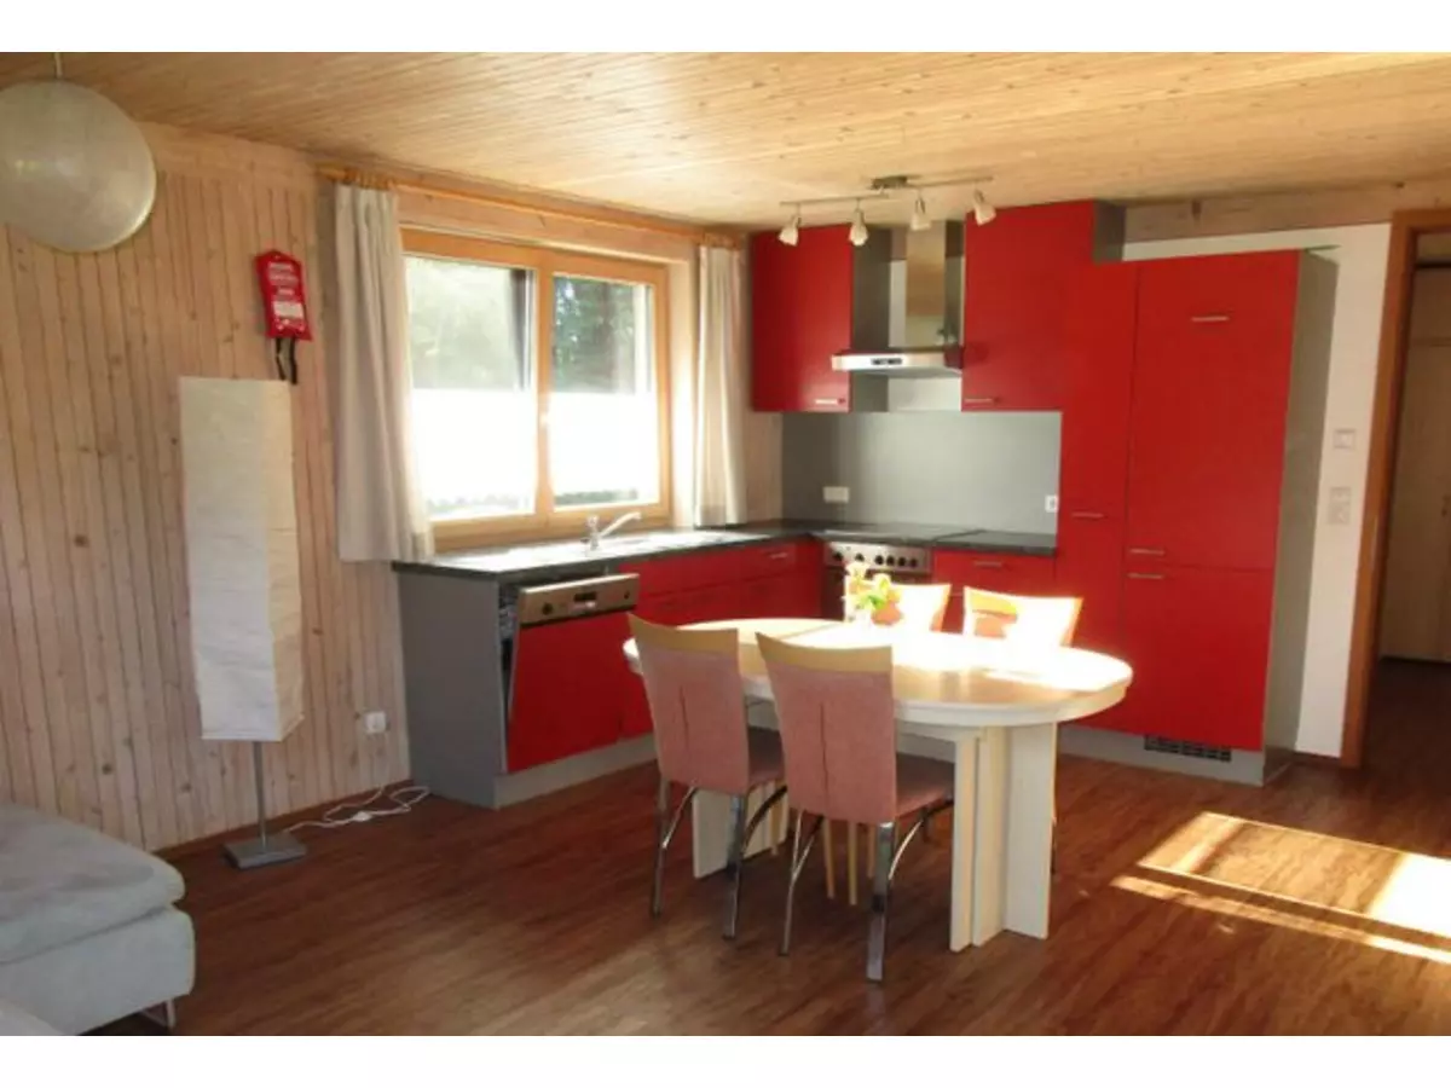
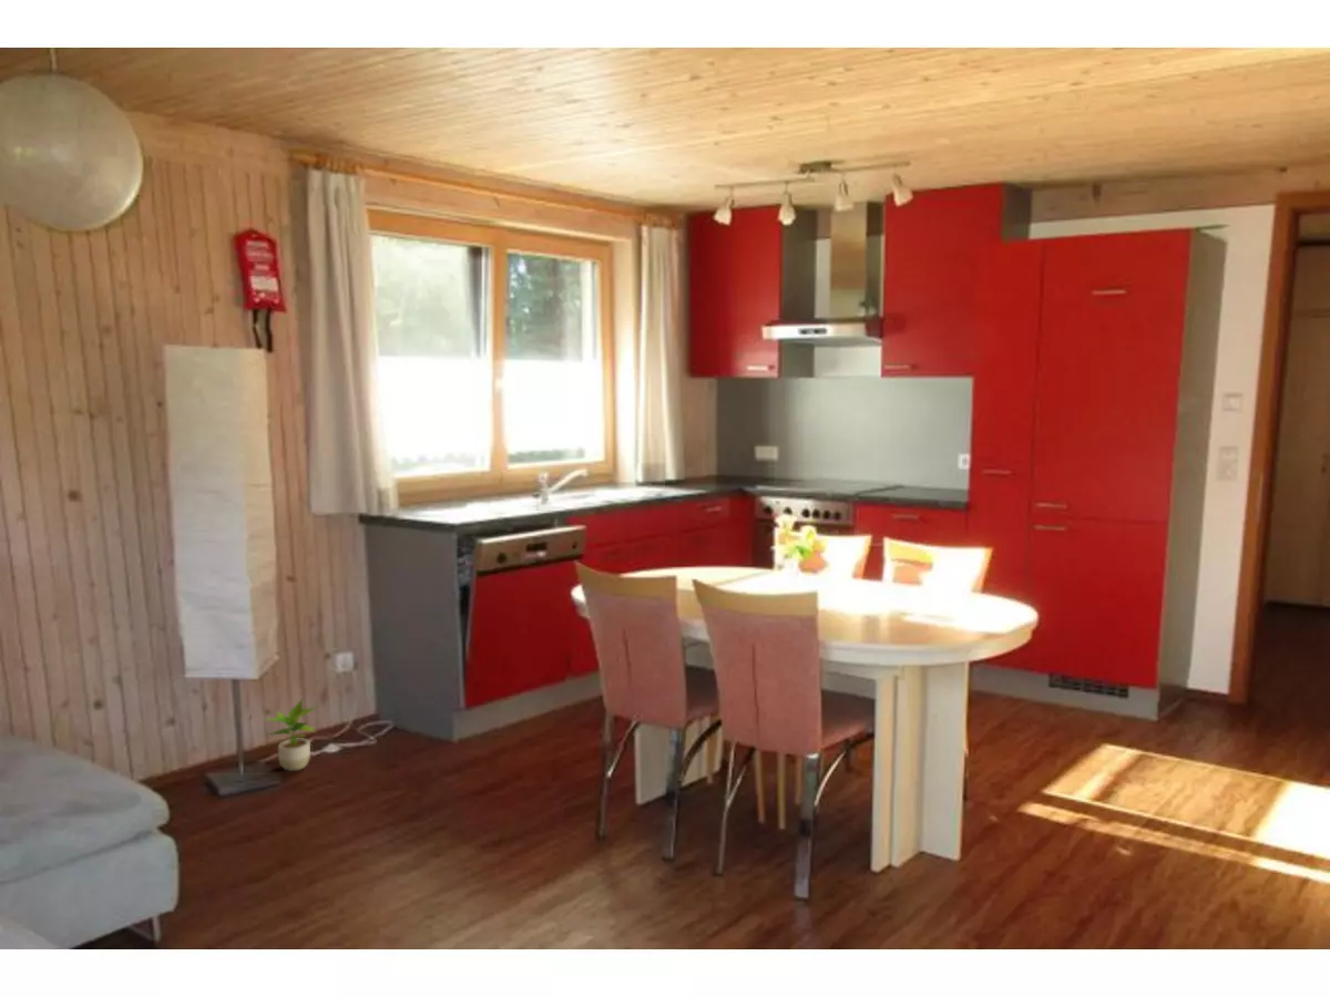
+ potted plant (293, 733)
